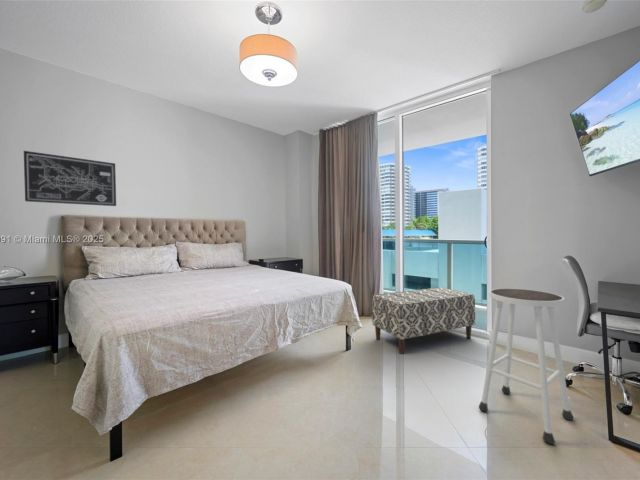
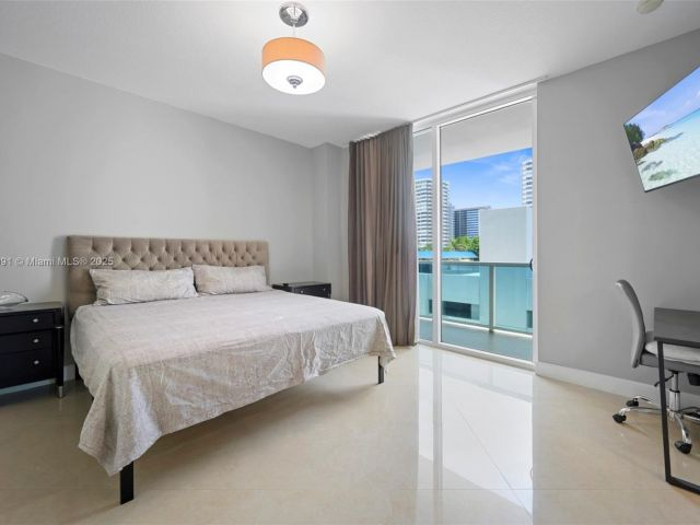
- wall art (73, 180)
- stool (523, 360)
- bench (423, 316)
